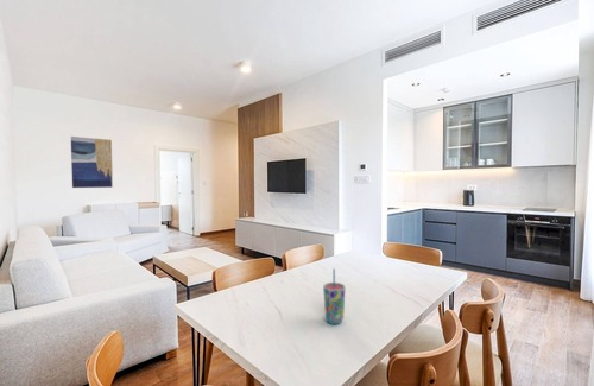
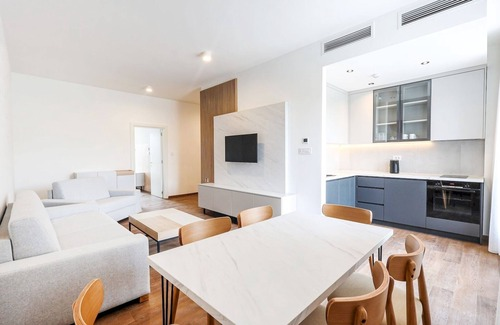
- wall art (91, 163)
- cup (334, 295)
